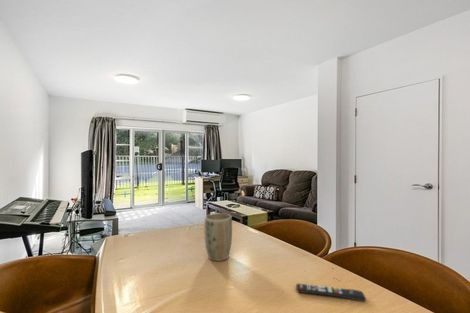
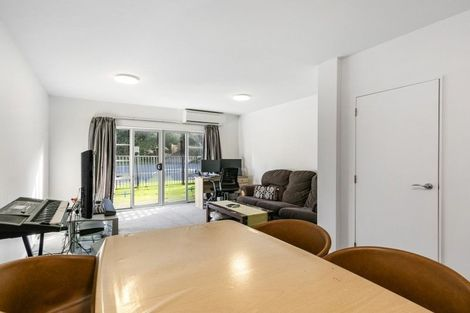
- plant pot (218, 236)
- remote control (329, 291)
